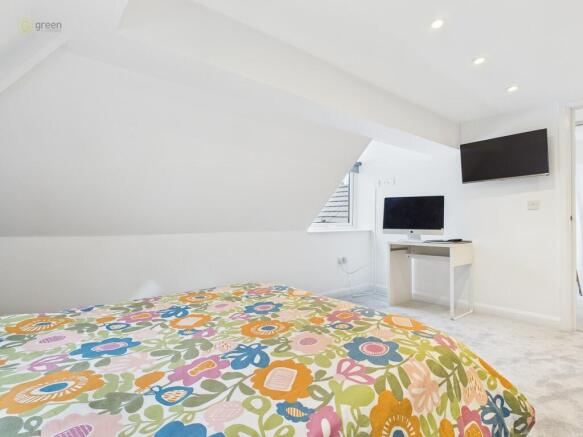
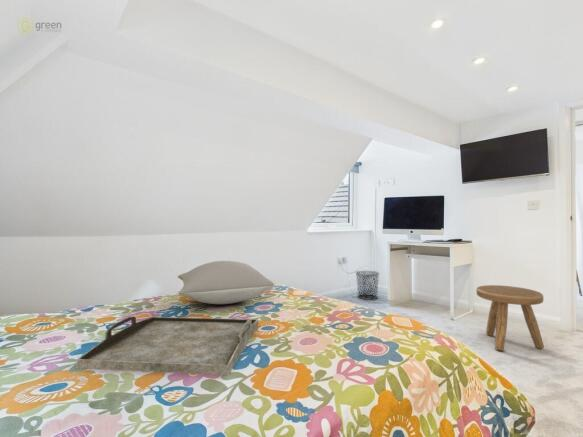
+ serving tray (182, 333)
+ waste bin (366, 284)
+ stool (506, 317)
+ pillow (222, 280)
